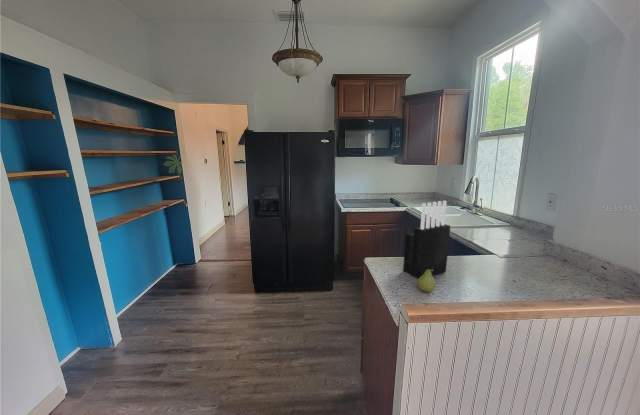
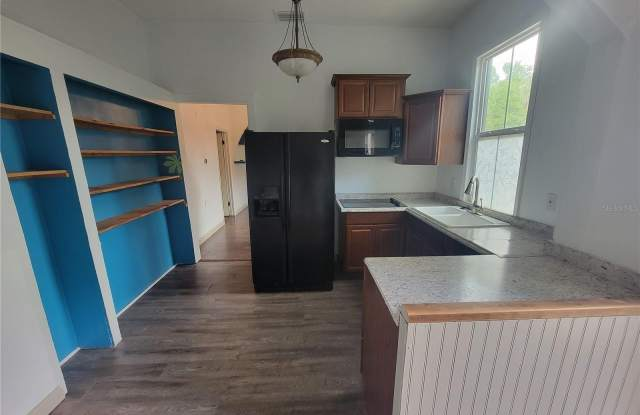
- fruit (427, 278)
- knife block (425, 236)
